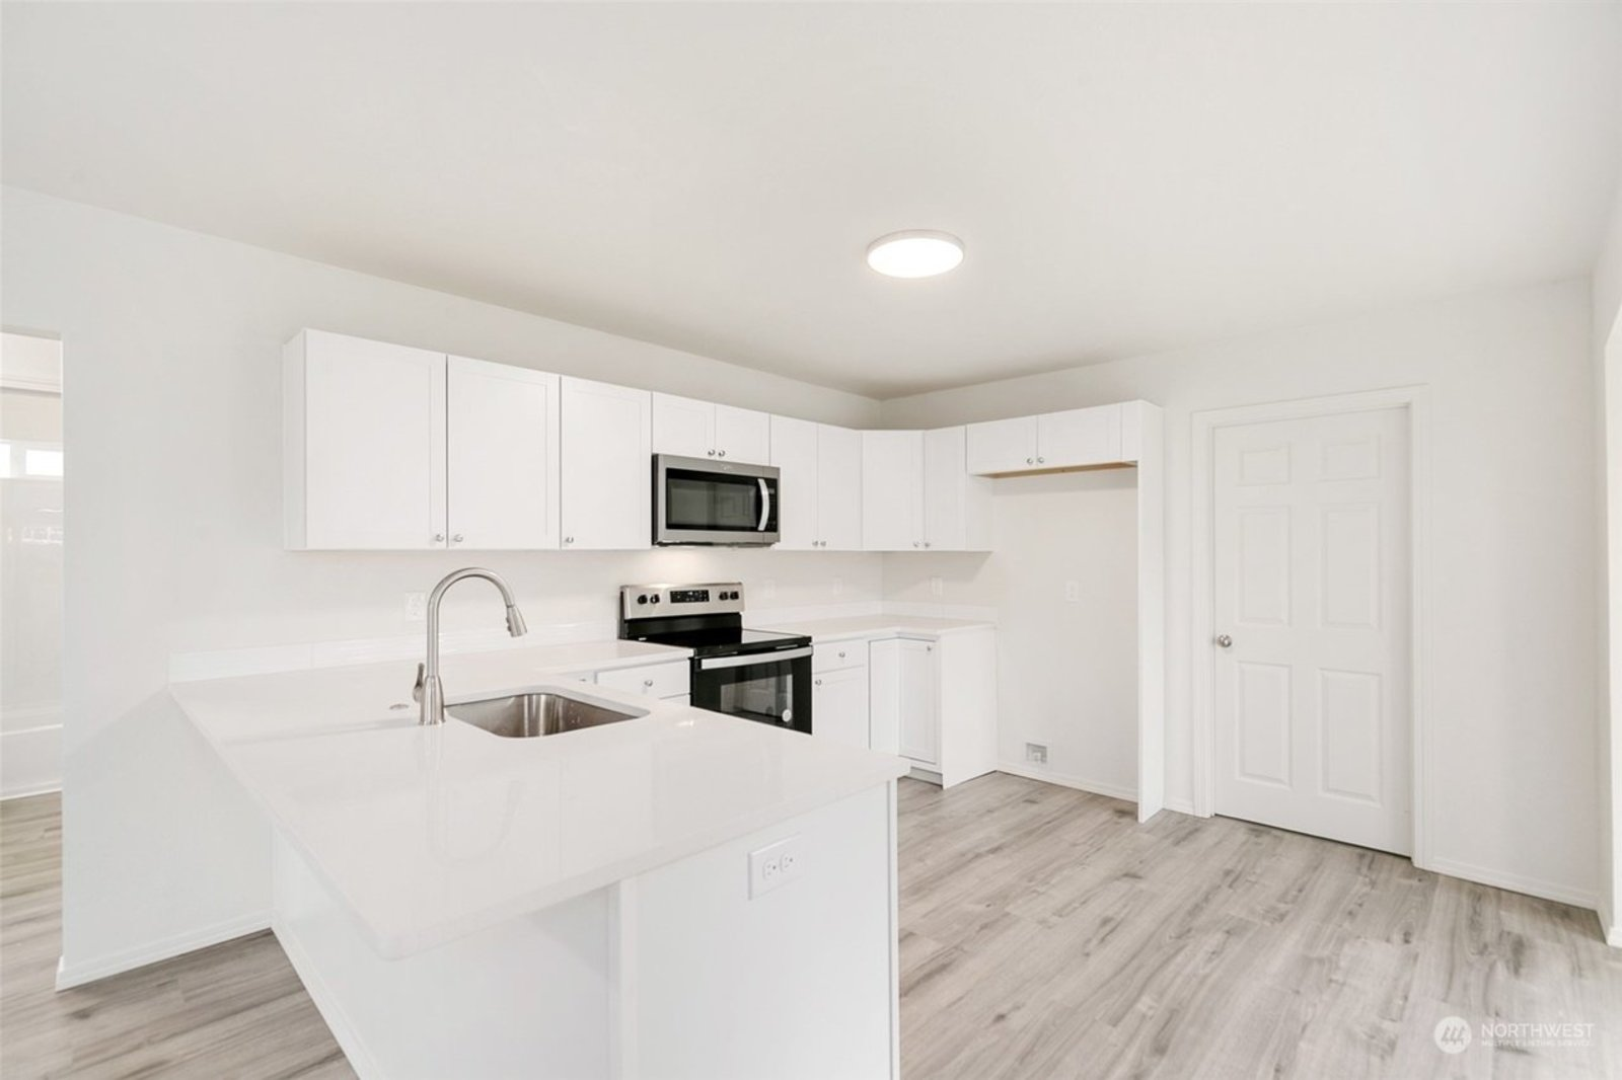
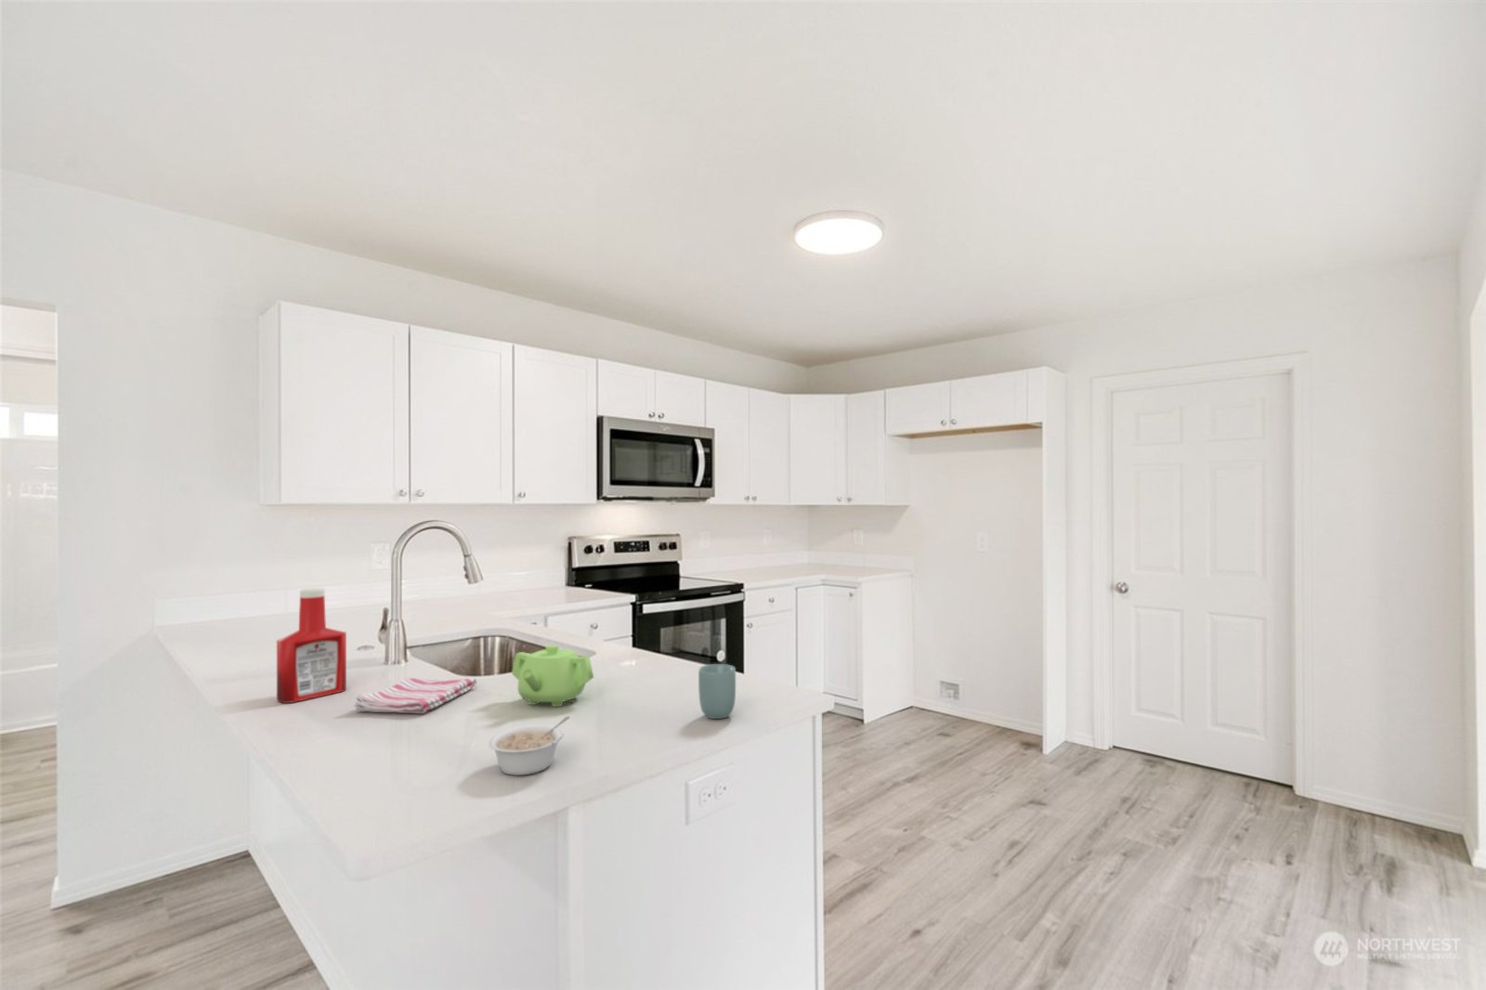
+ dish towel (419, 691)
+ teapot (549, 674)
+ legume (527, 747)
+ cup (717, 692)
+ soap bottle (312, 642)
